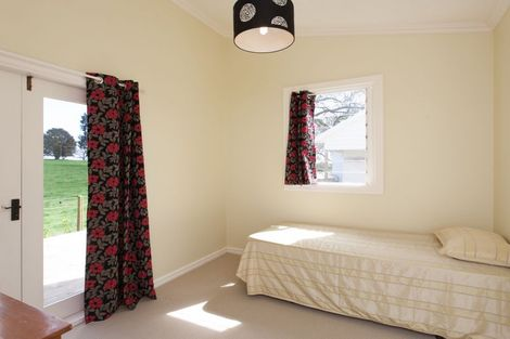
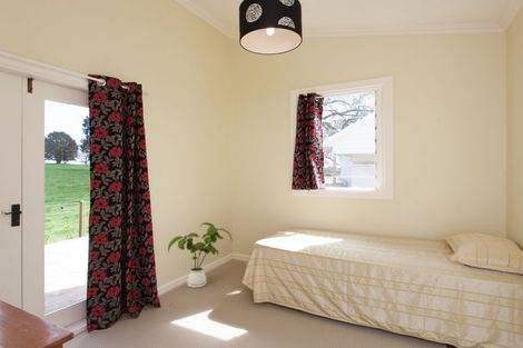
+ house plant (206, 252)
